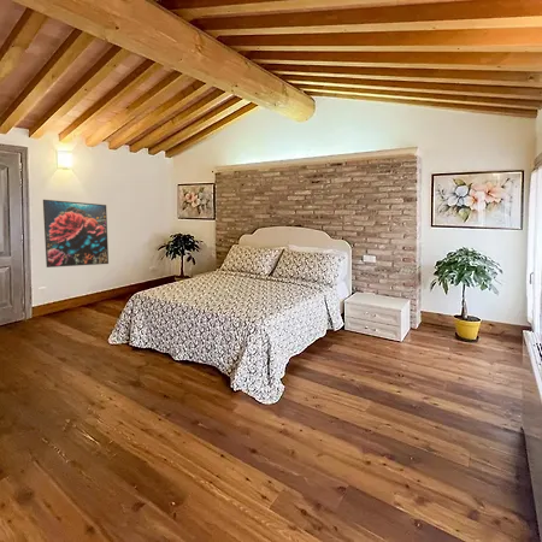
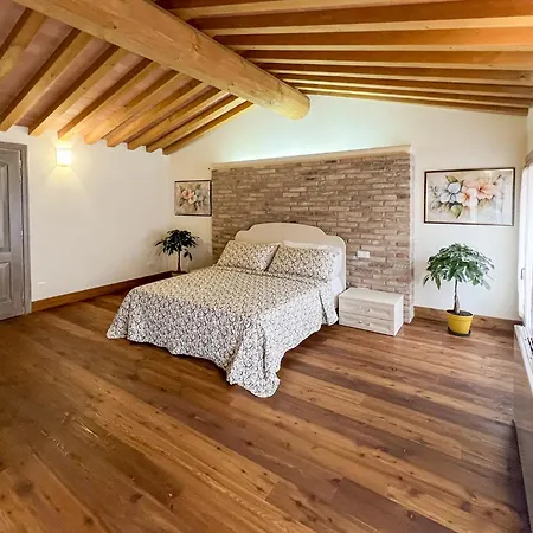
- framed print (77, 234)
